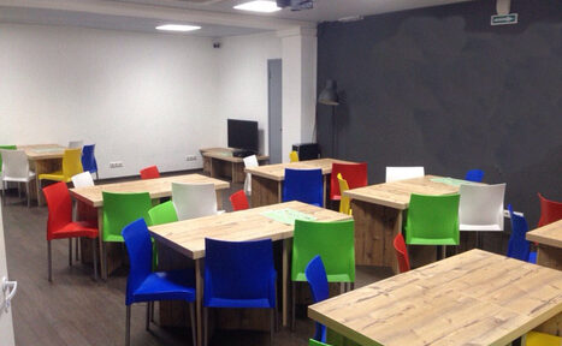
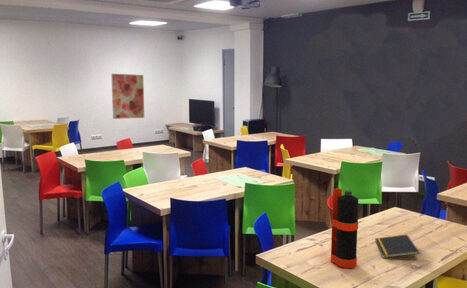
+ notepad (395, 245)
+ wall art (128, 96)
+ bottle (344, 227)
